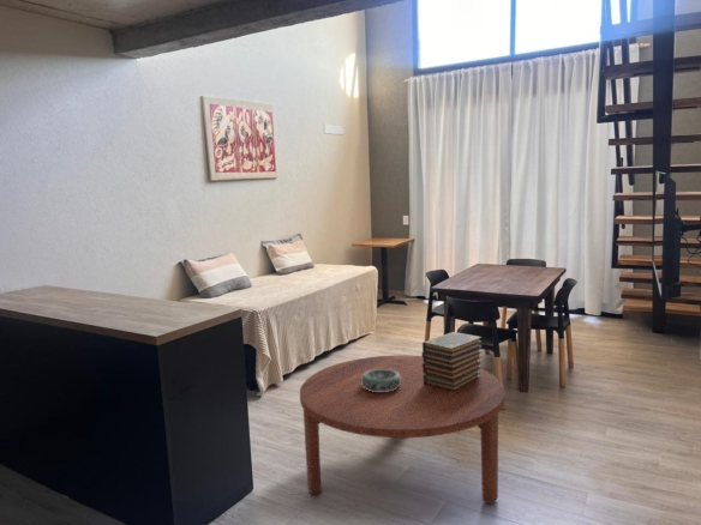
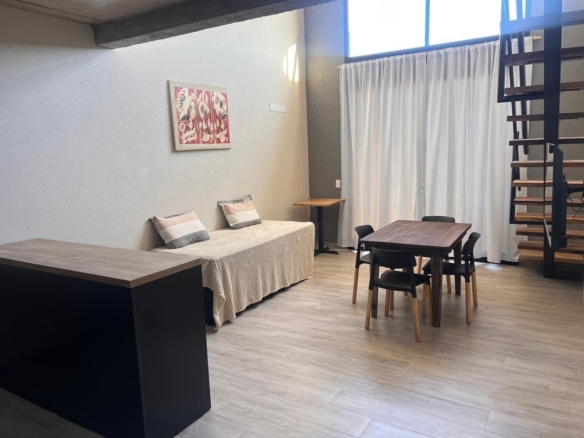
- book stack (453, 360)
- decorative bowl (381, 380)
- coffee table (401, 427)
